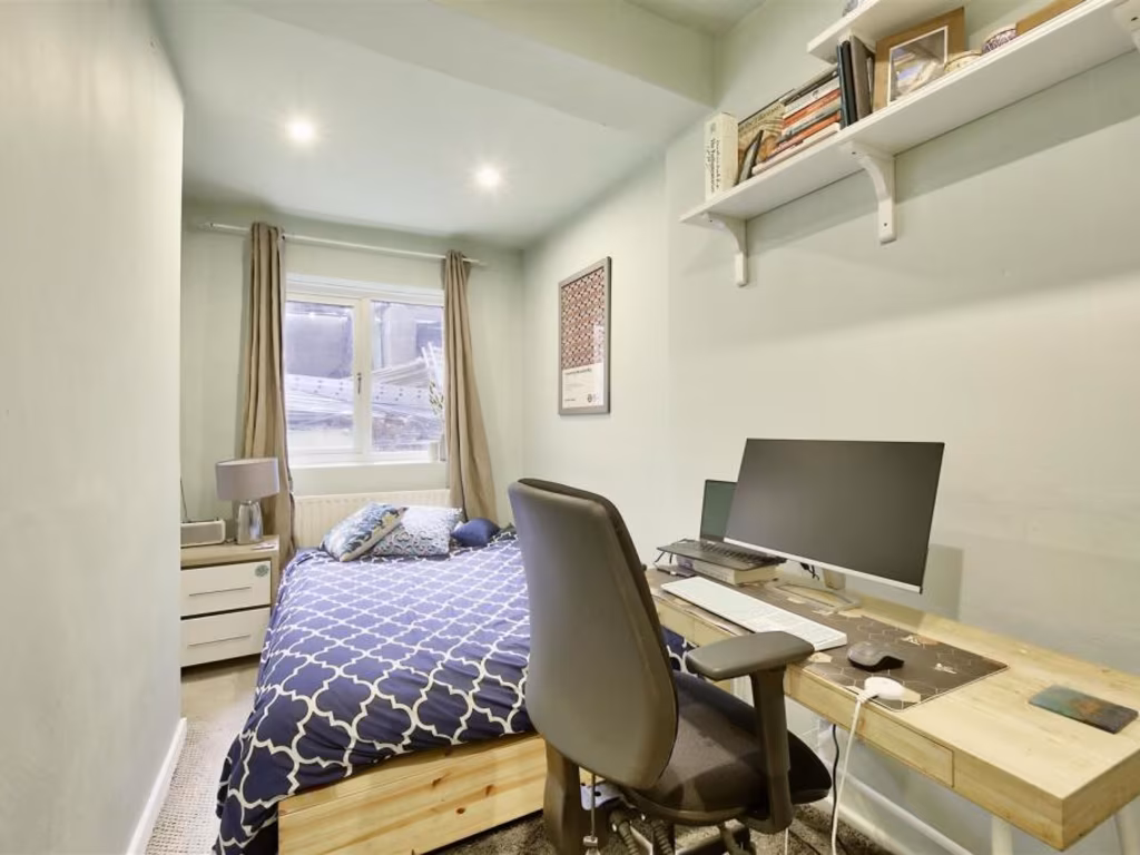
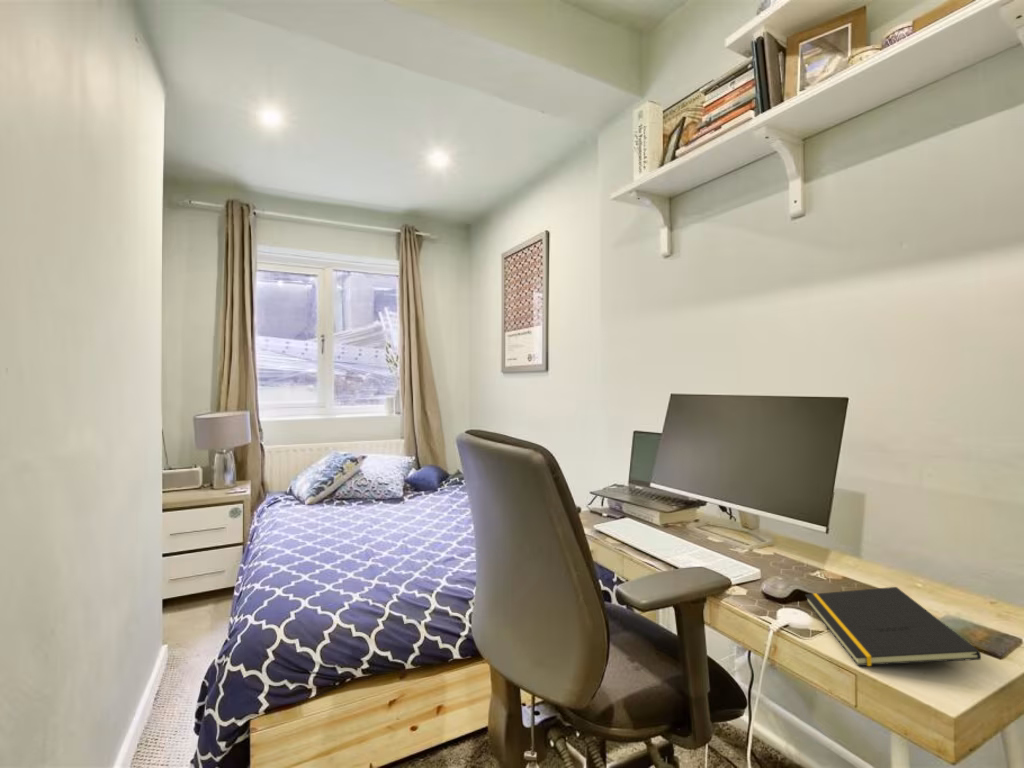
+ notepad (879, 622)
